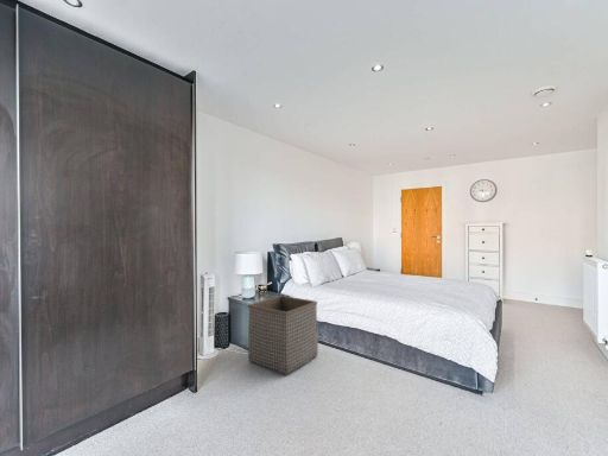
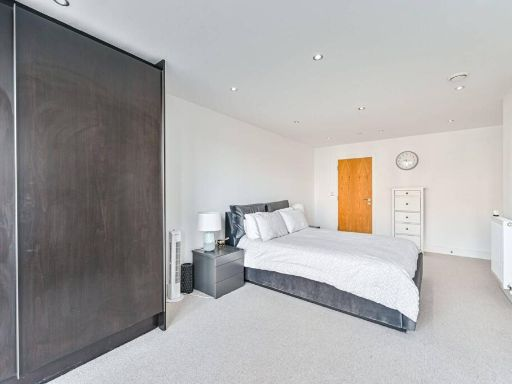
- laundry basket (284, 330)
